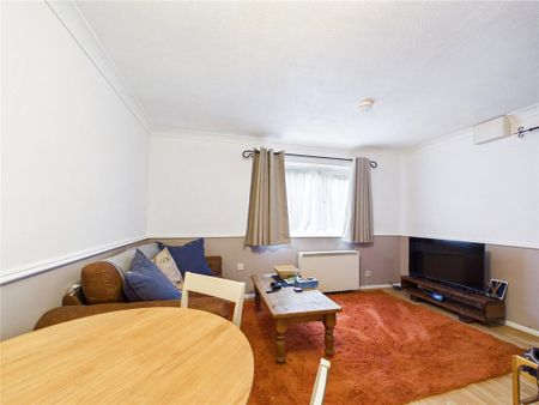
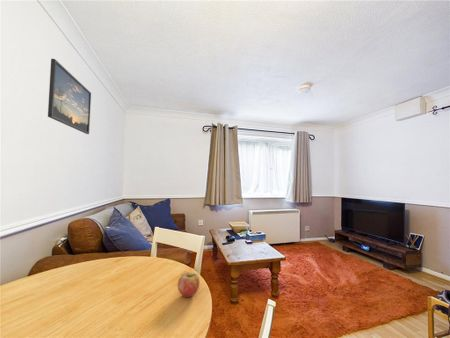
+ fruit (188, 283)
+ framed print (73, 102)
